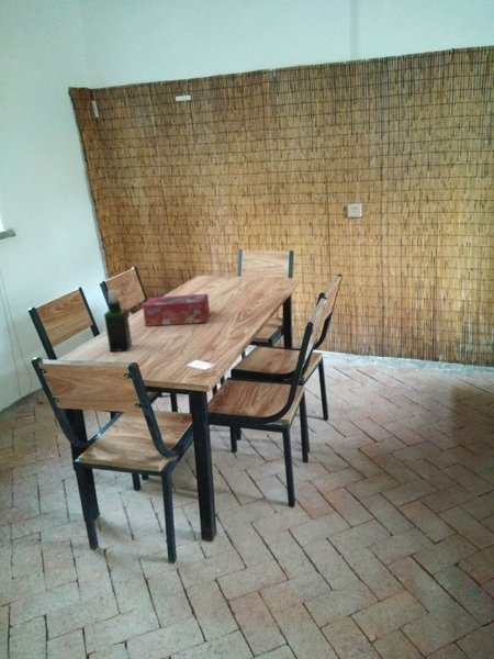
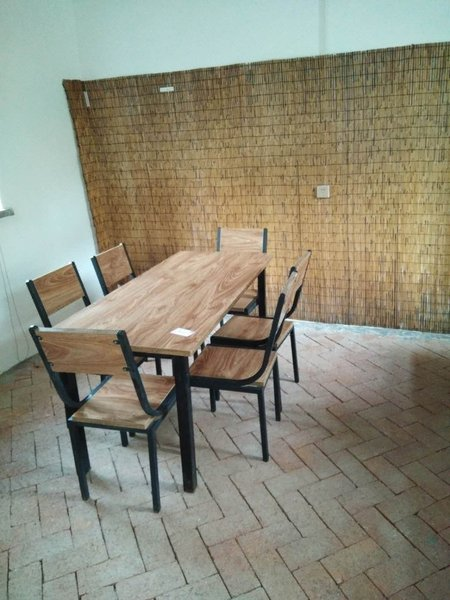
- spray bottle (116, 320)
- tissue box (177, 309)
